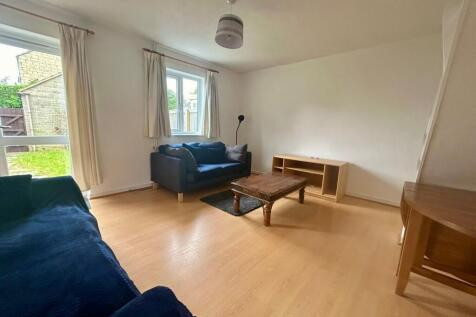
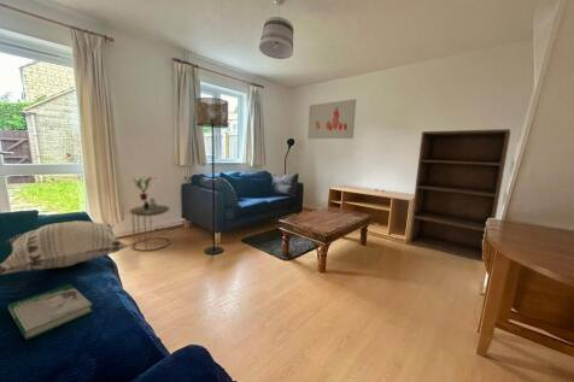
+ bookshelf (455, 192)
+ potted plant (144, 196)
+ side table (150, 219)
+ book (51, 307)
+ decorative pillow (66, 242)
+ wall art (329, 121)
+ floor lamp (212, 178)
